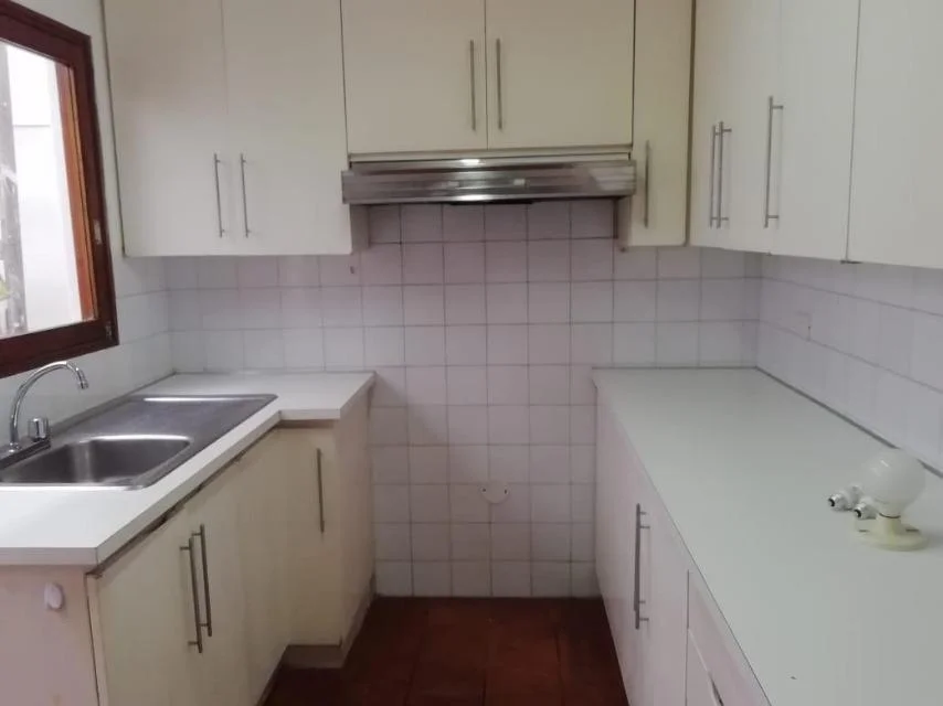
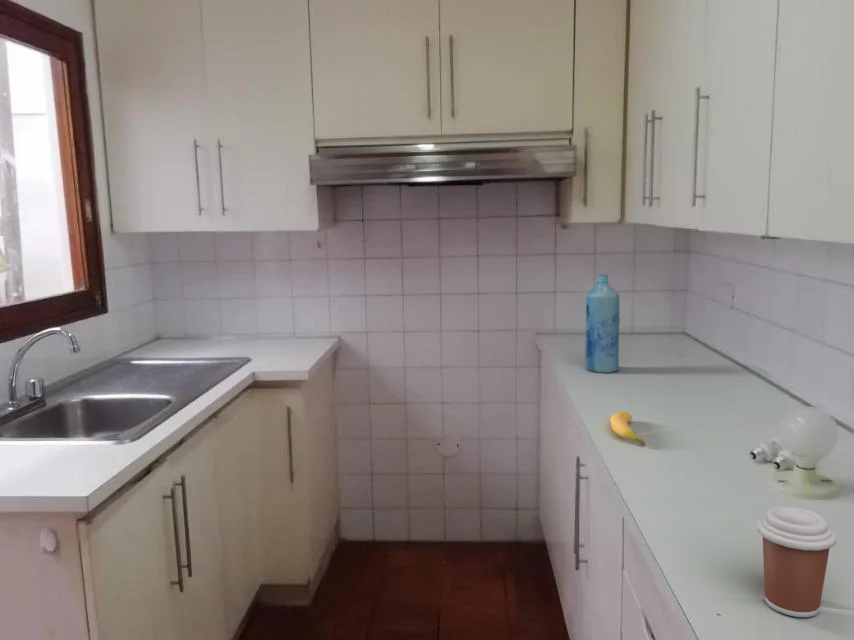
+ banana (627, 424)
+ bottle (602, 323)
+ coffee cup (794, 560)
